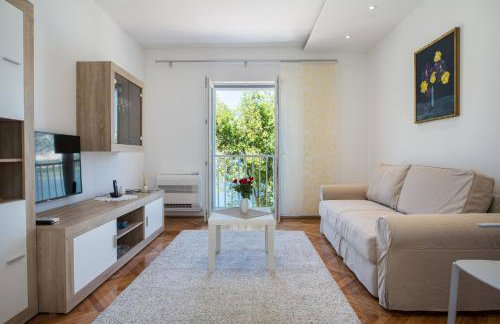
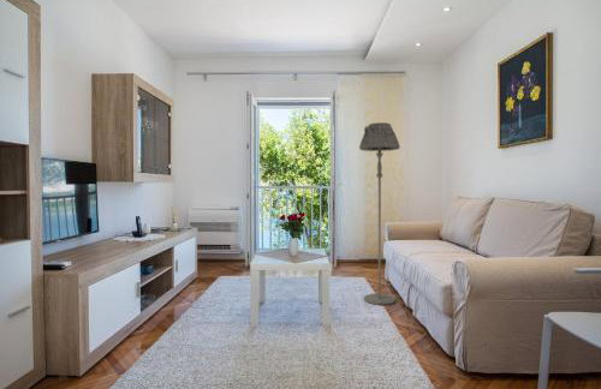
+ floor lamp (379, 211)
